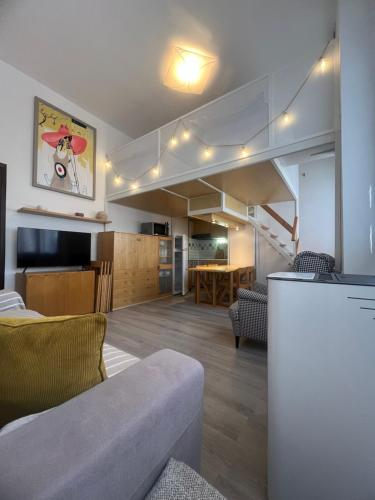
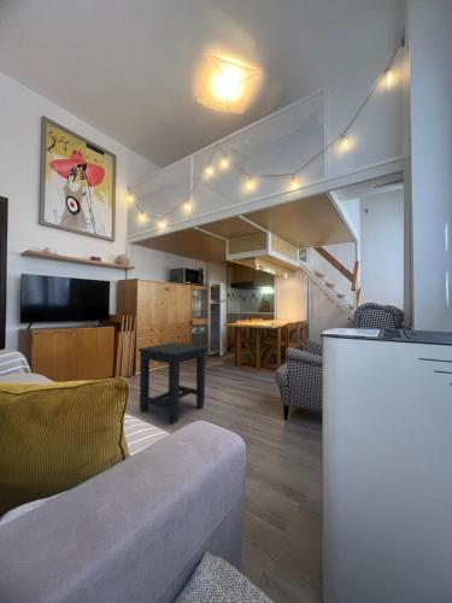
+ side table (172, 377)
